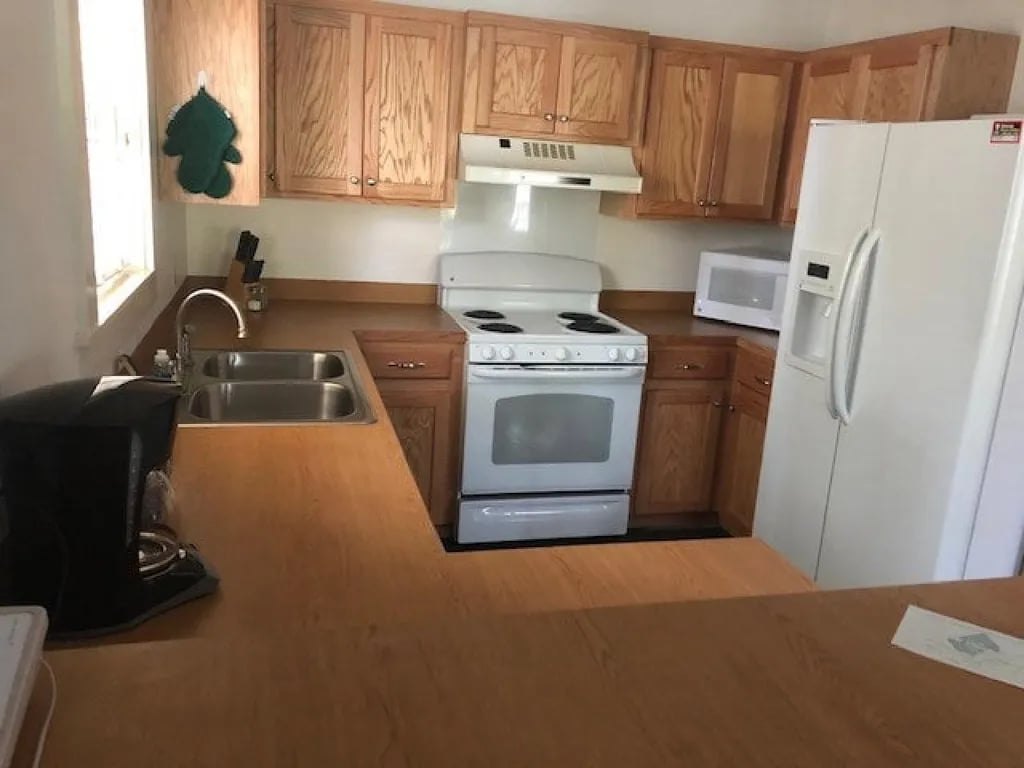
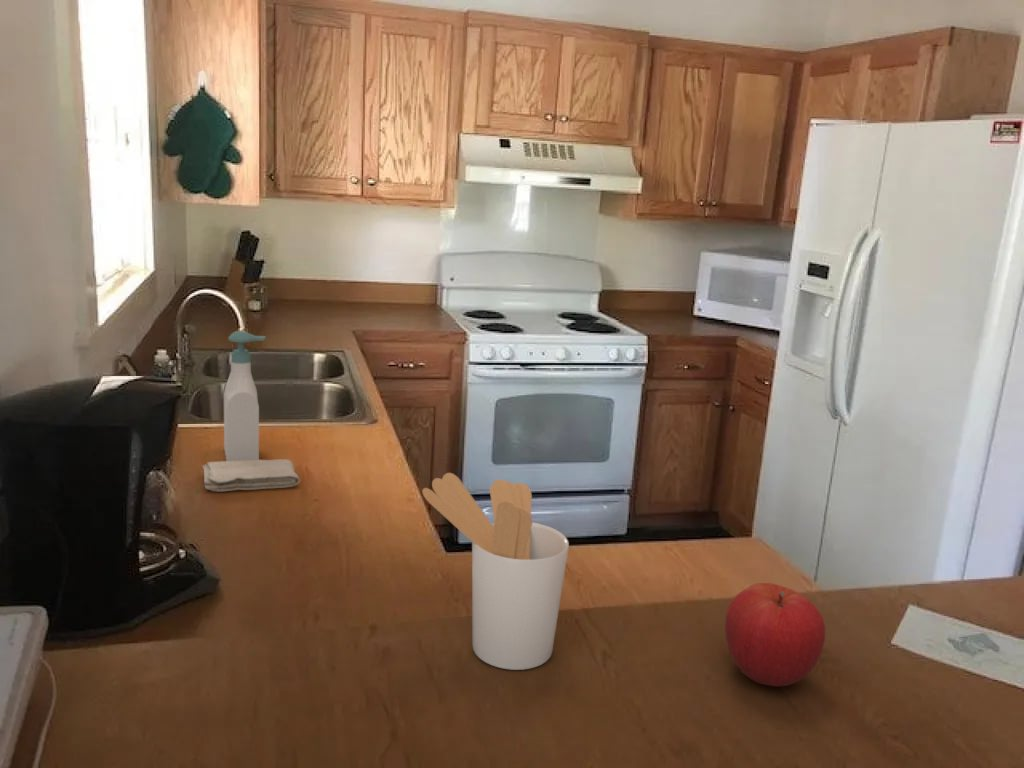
+ utensil holder (493, 564)
+ fruit (773, 631)
+ washcloth (250, 473)
+ soap bottle (245, 394)
